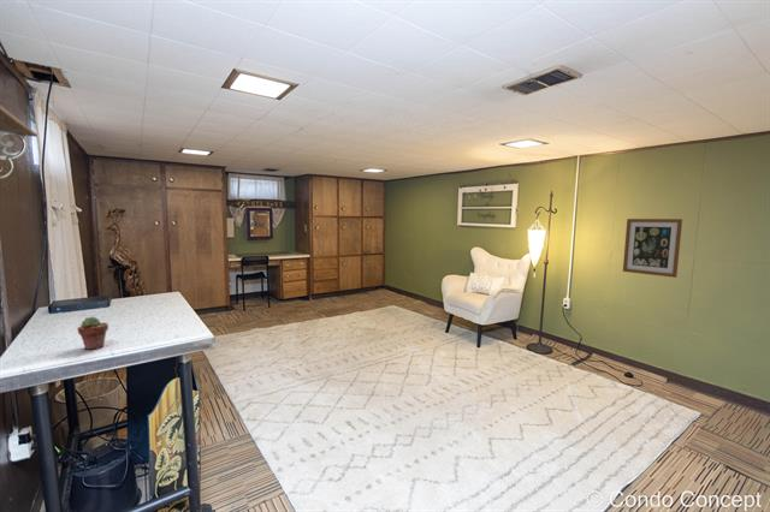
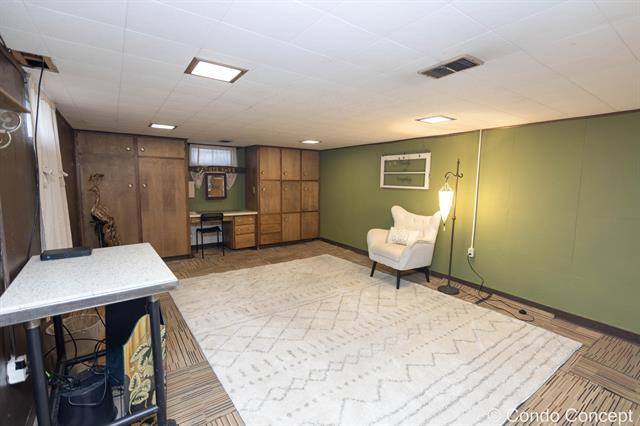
- potted succulent (93, 332)
- wall art (651, 246)
